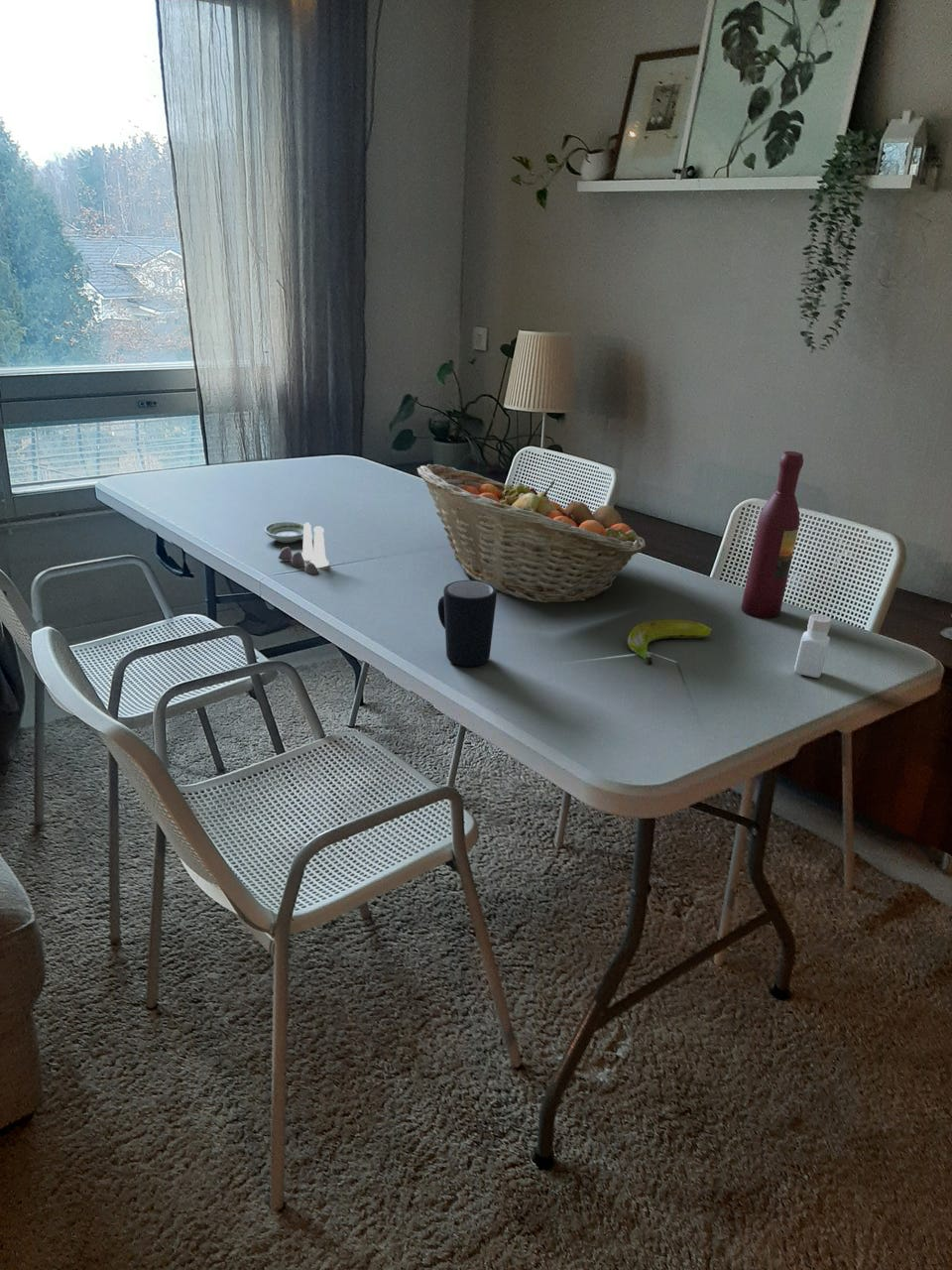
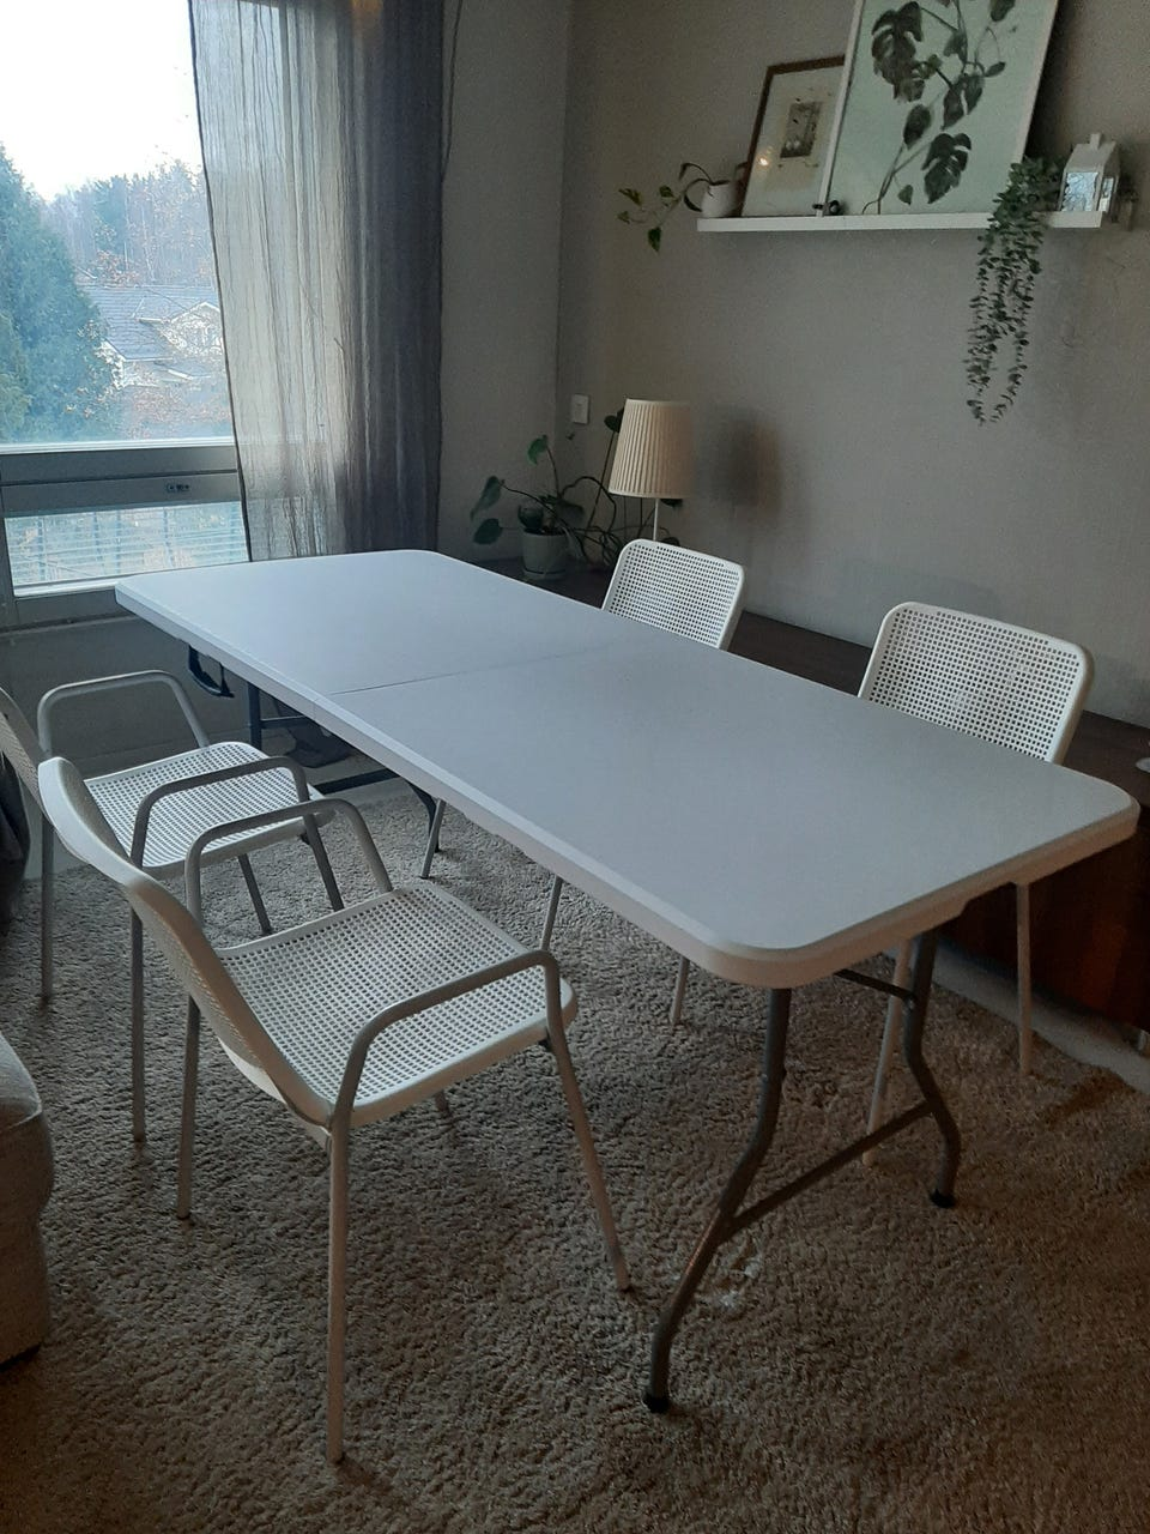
- banana (664, 636)
- wine bottle (775, 535)
- mug (461, 619)
- saucer (287, 533)
- pepper shaker (814, 645)
- fruit basket (527, 524)
- salt and pepper shaker set (306, 545)
